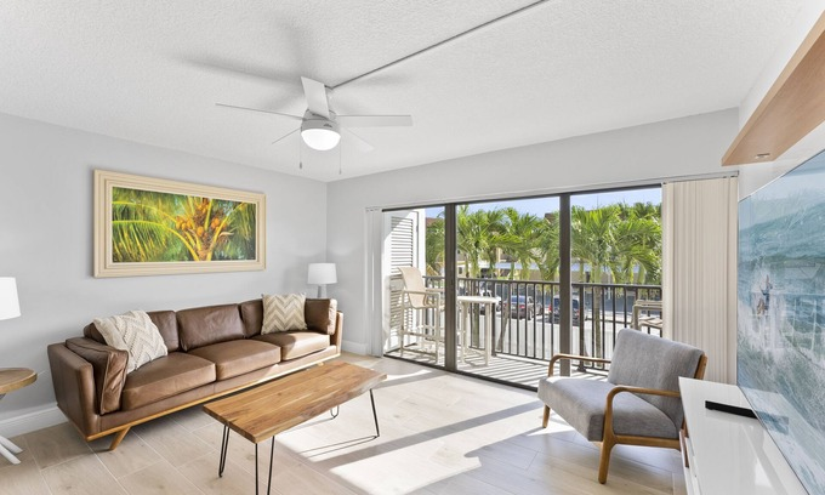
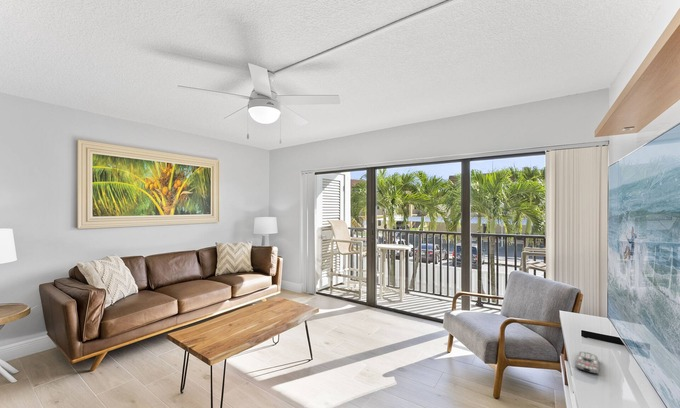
+ remote control (587, 361)
